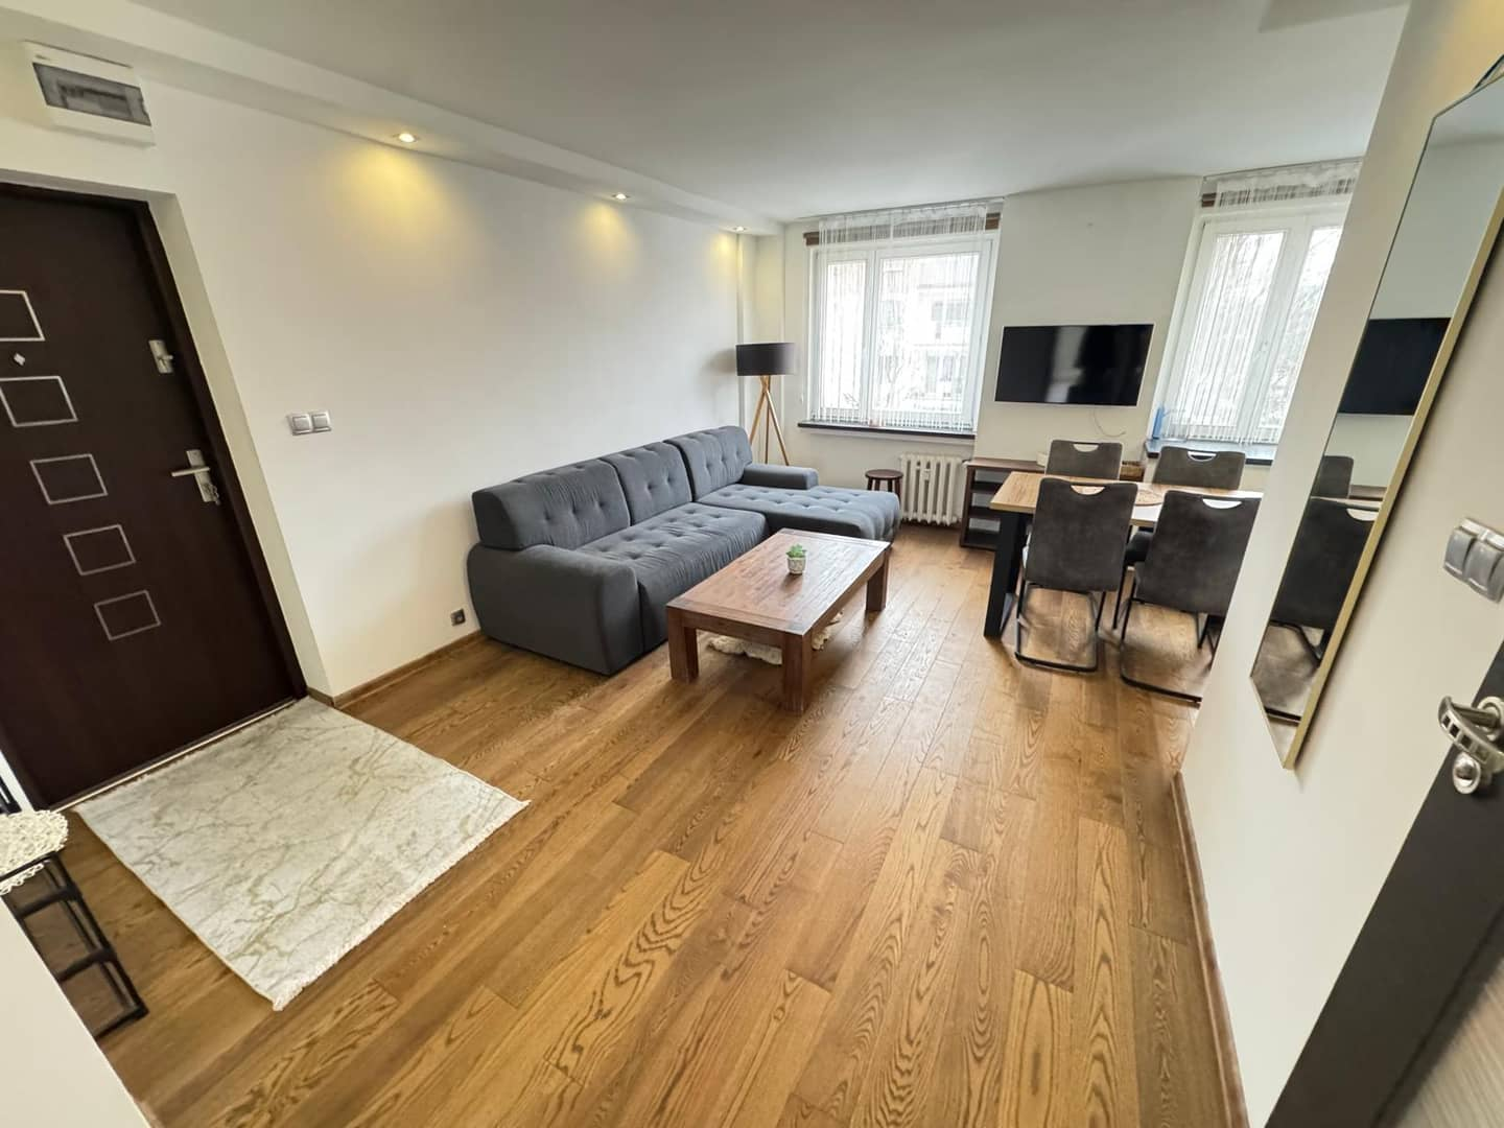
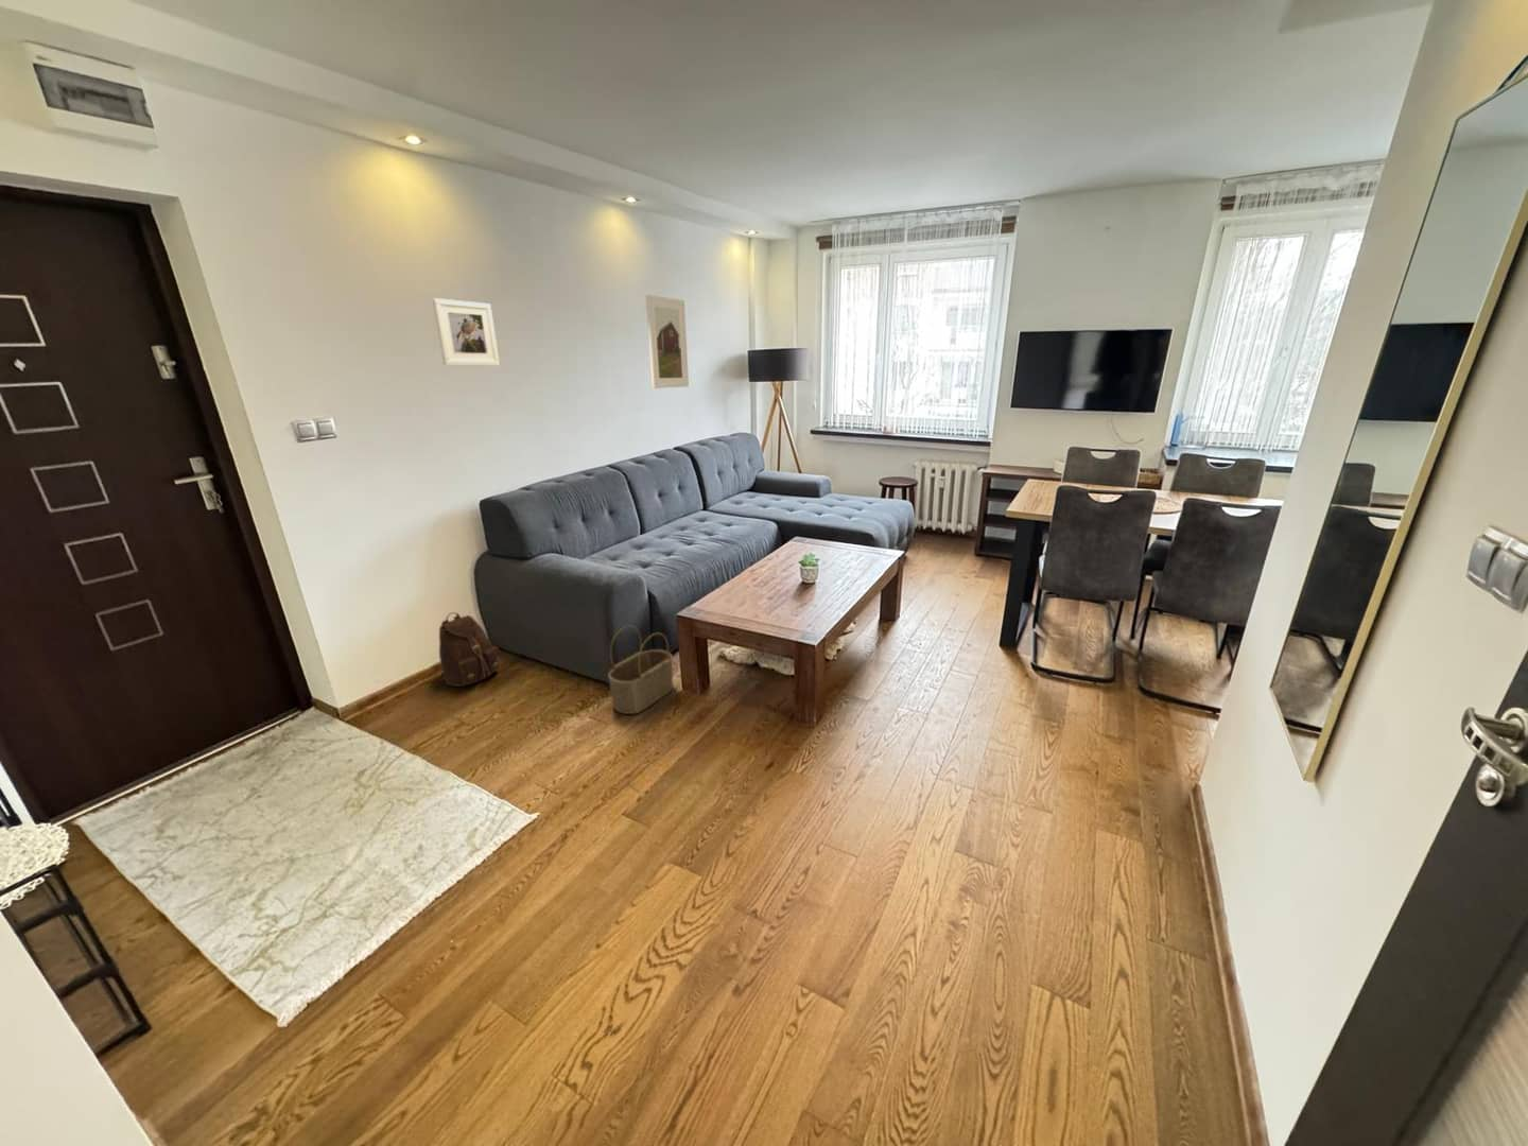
+ backpack (464, 645)
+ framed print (467, 333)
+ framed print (668, 343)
+ wicker basket (641, 664)
